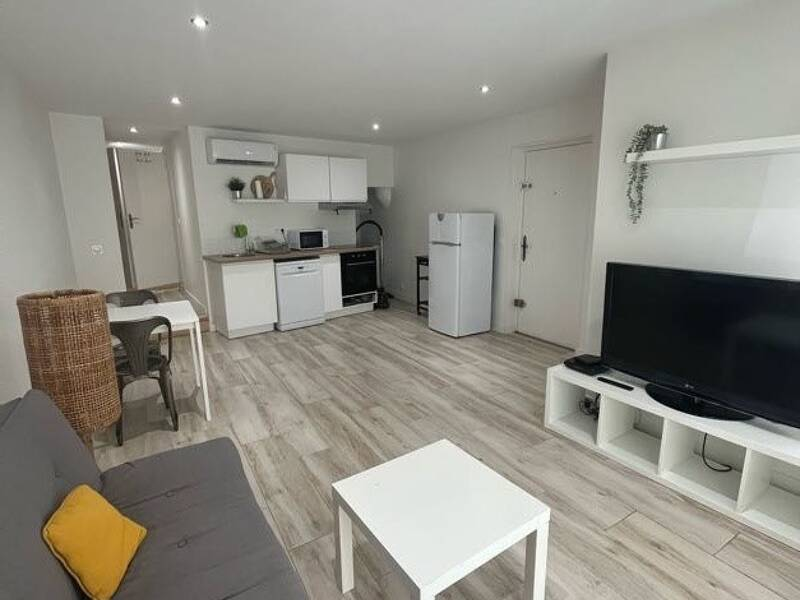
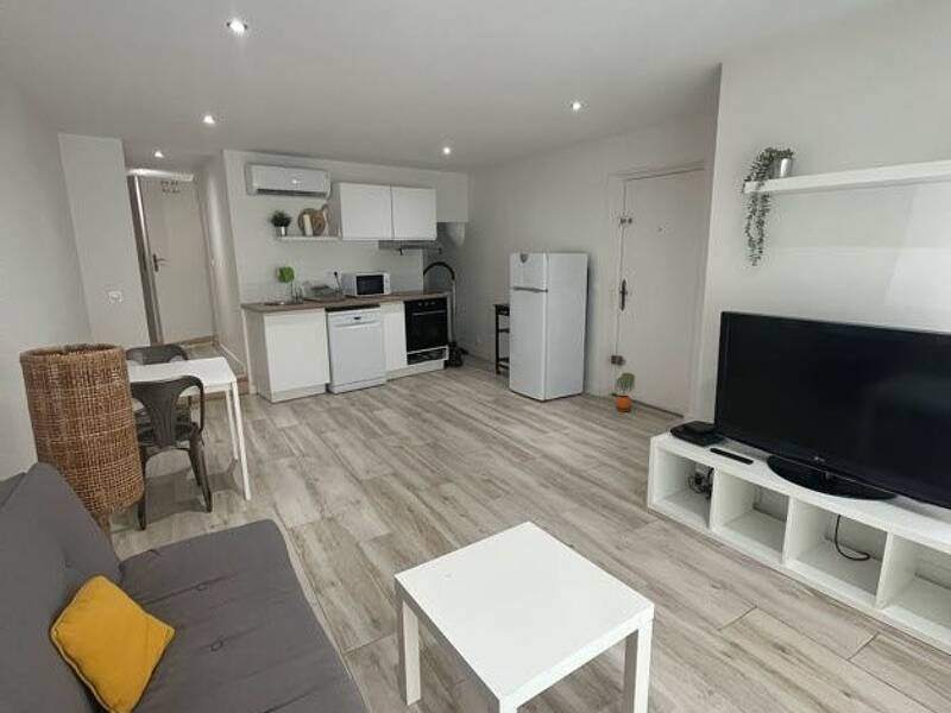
+ potted plant (624, 391)
